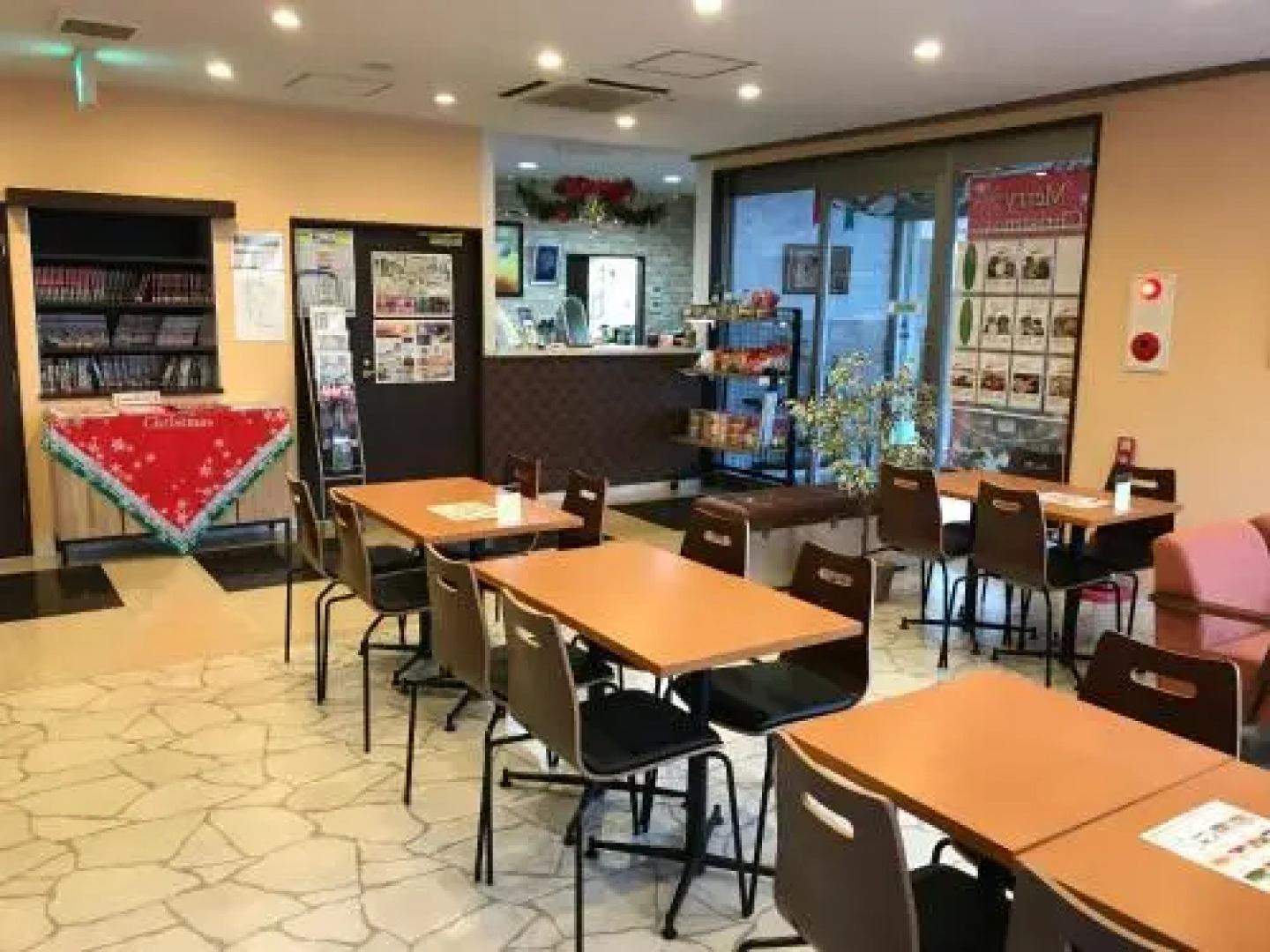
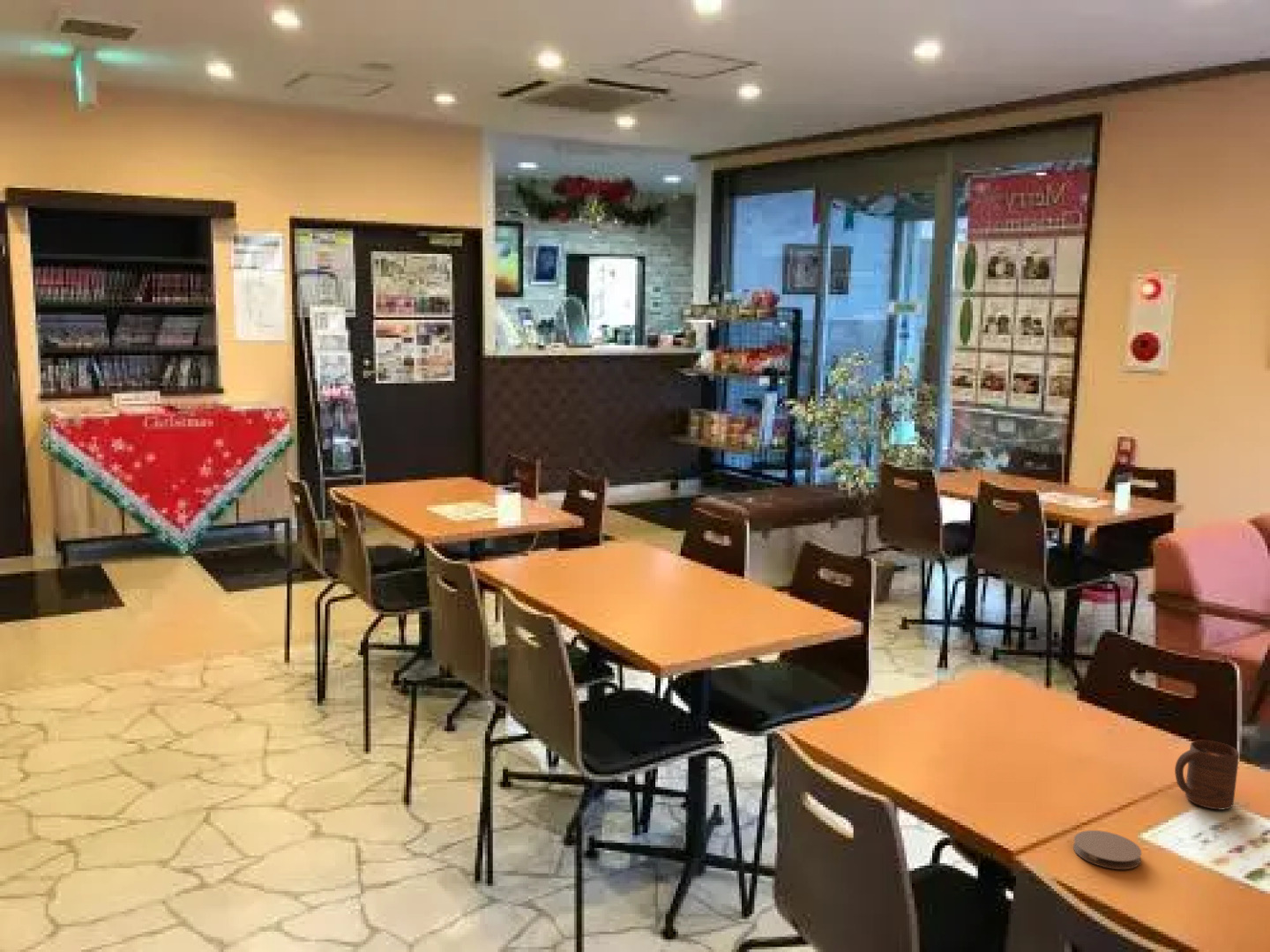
+ coaster (1107, 849)
+ cup (1207, 776)
